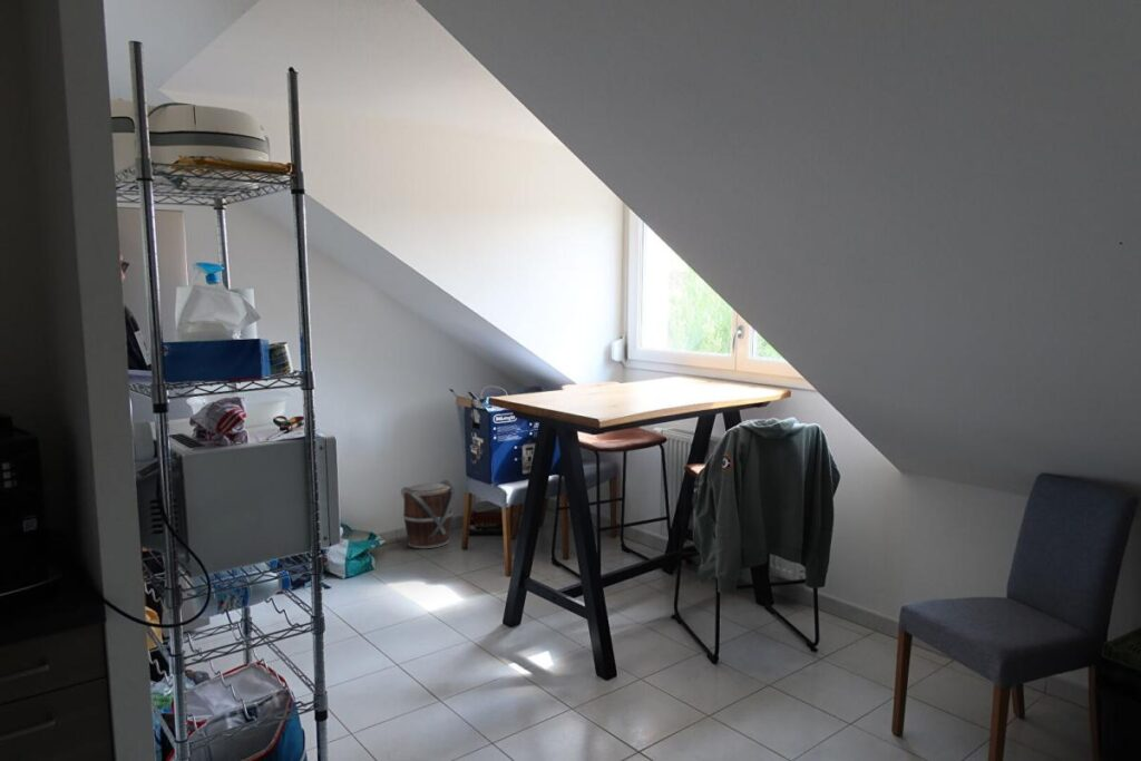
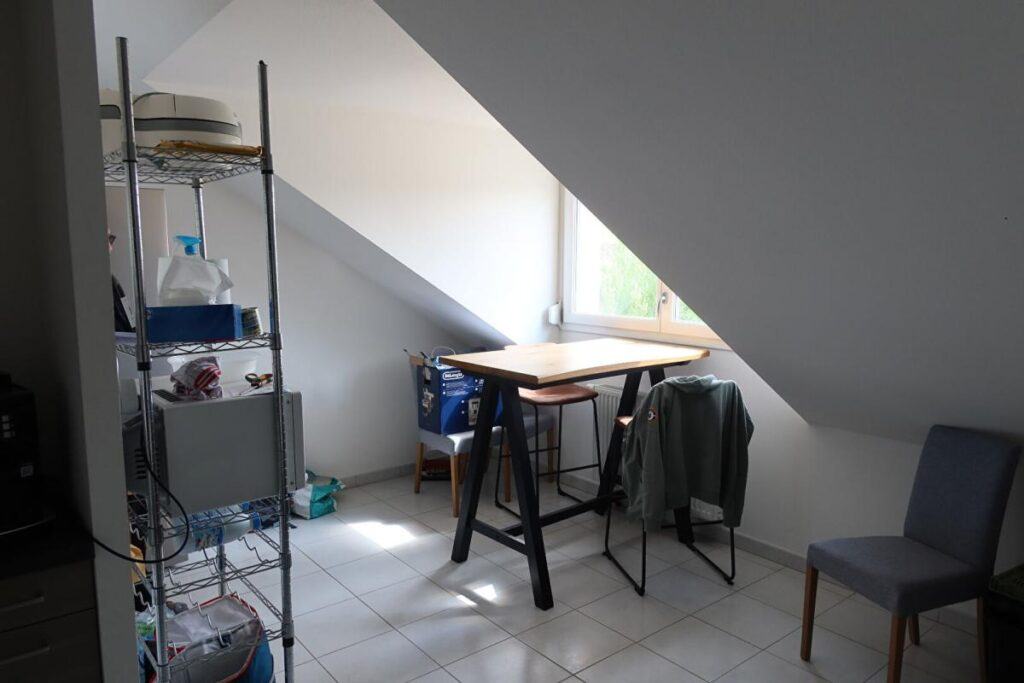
- bucket (428, 513)
